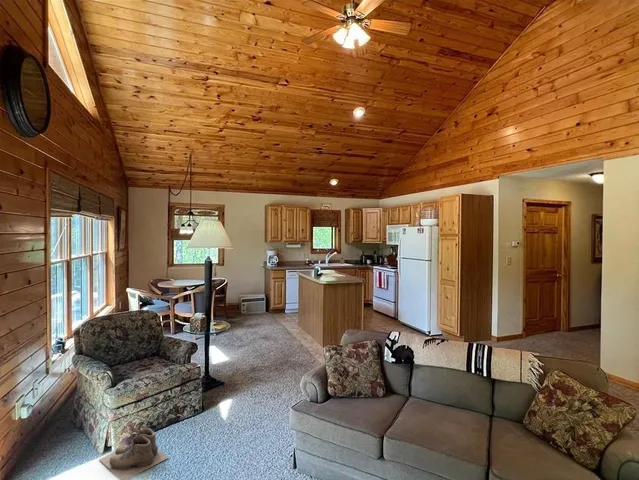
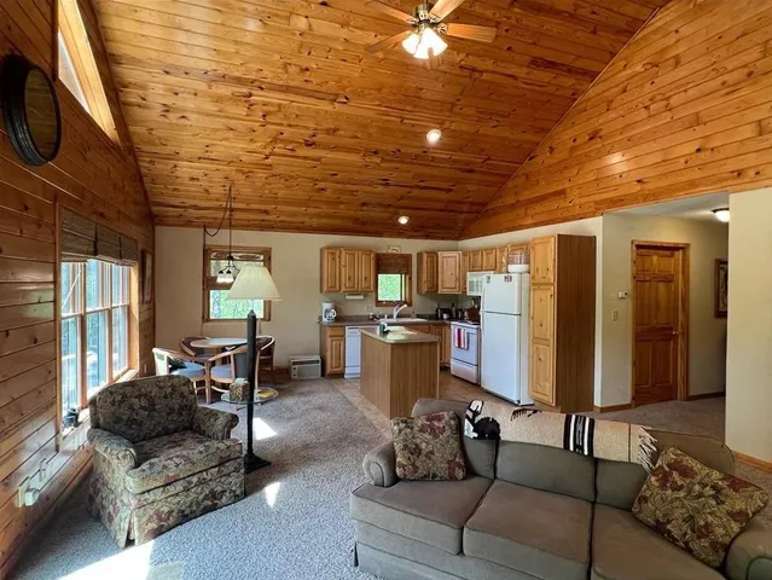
- boots (134, 445)
